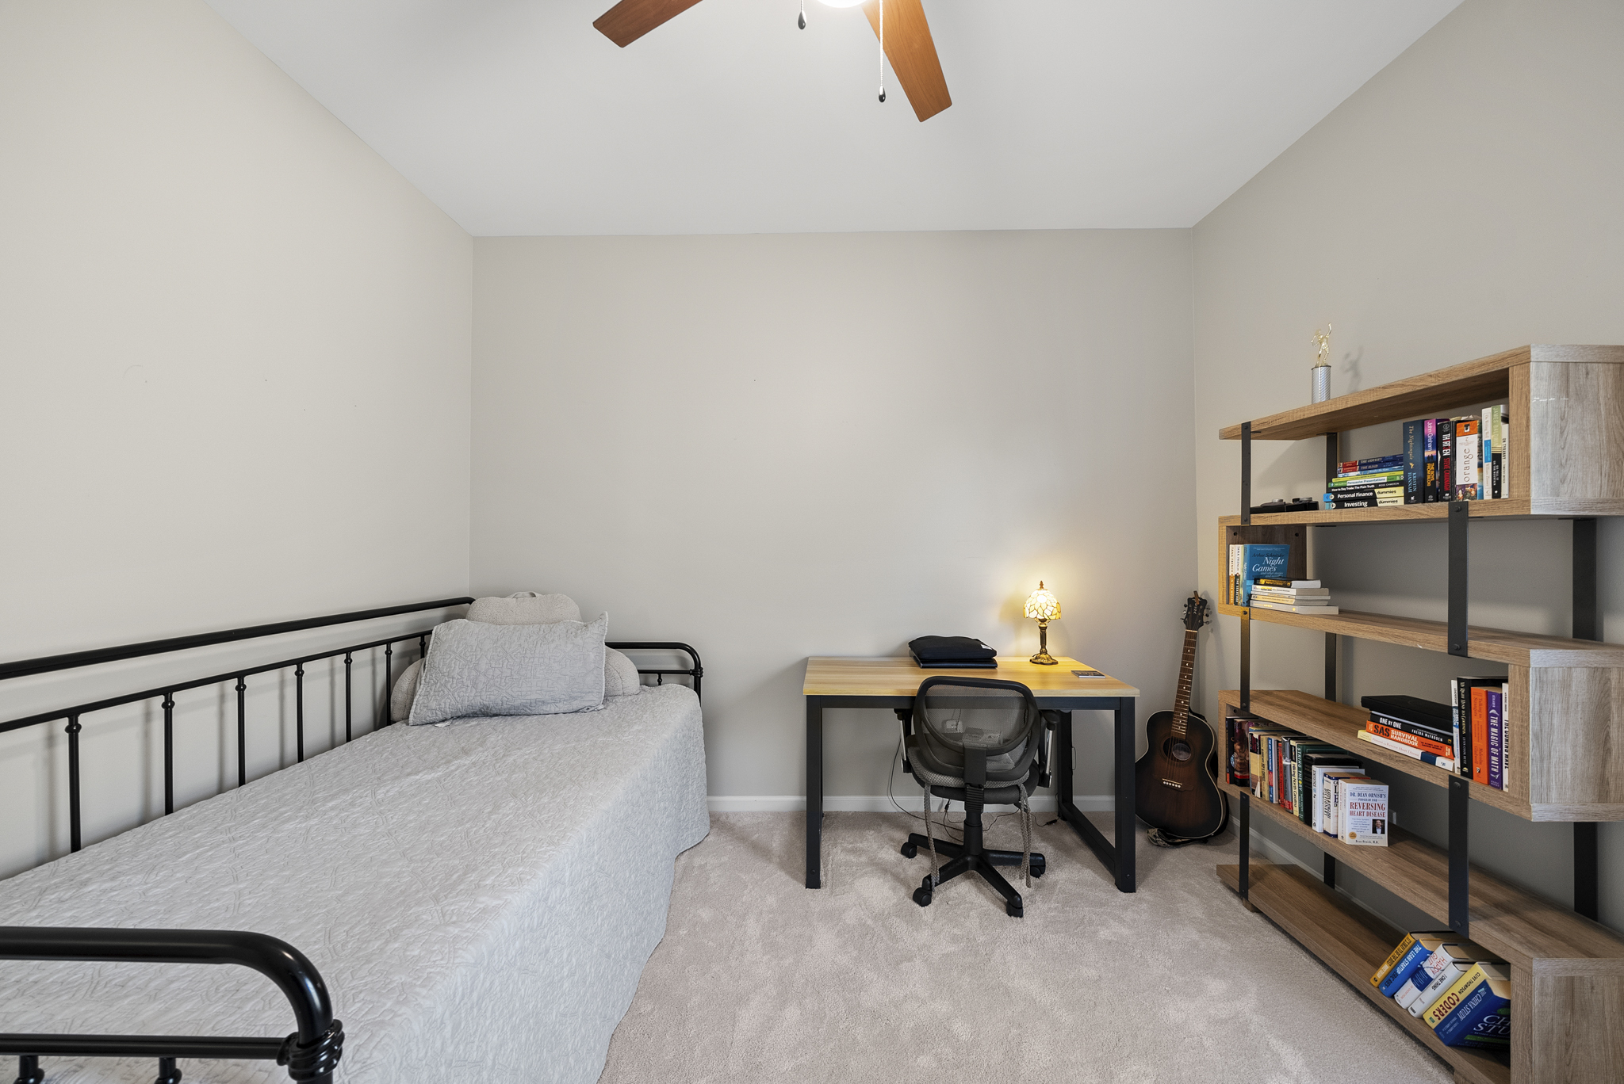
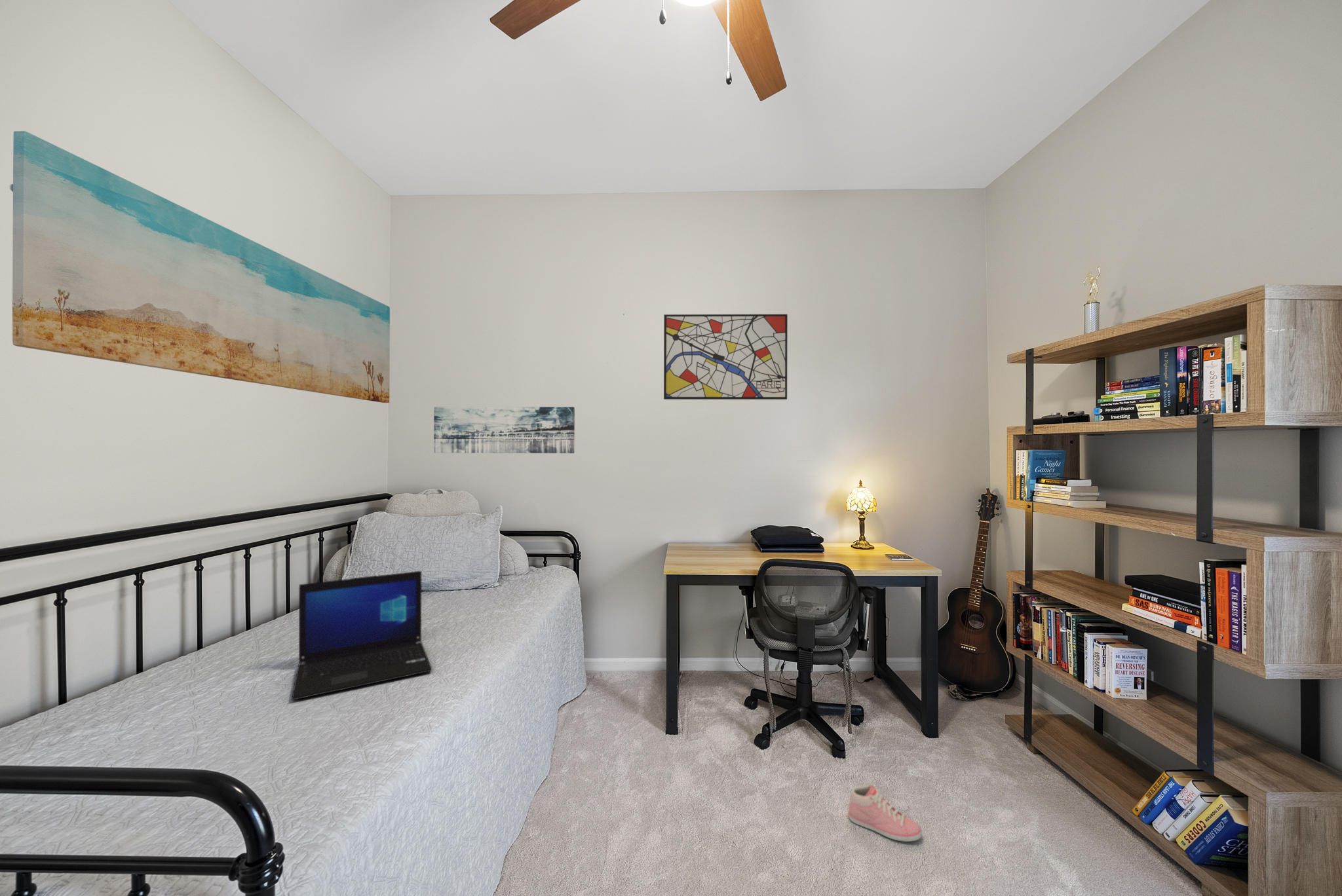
+ laptop (364, 627)
+ sneaker (883, 810)
+ wall art (269, 318)
+ wall art (725, 357)
+ wall art (504, 430)
